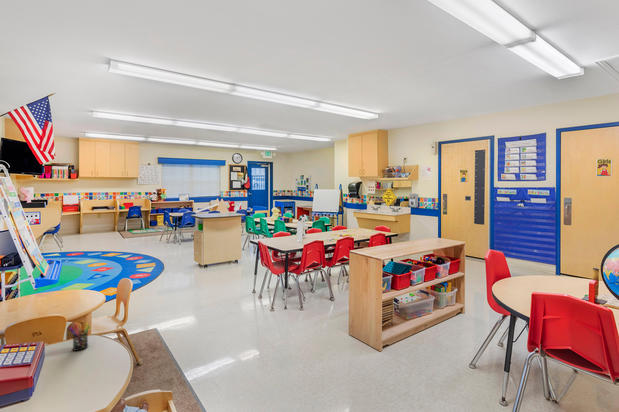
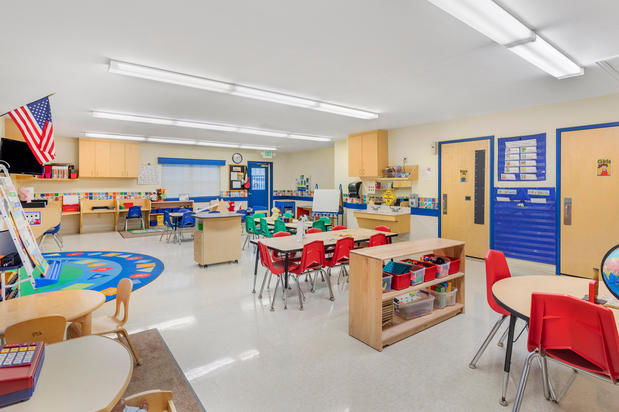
- pen holder (81, 335)
